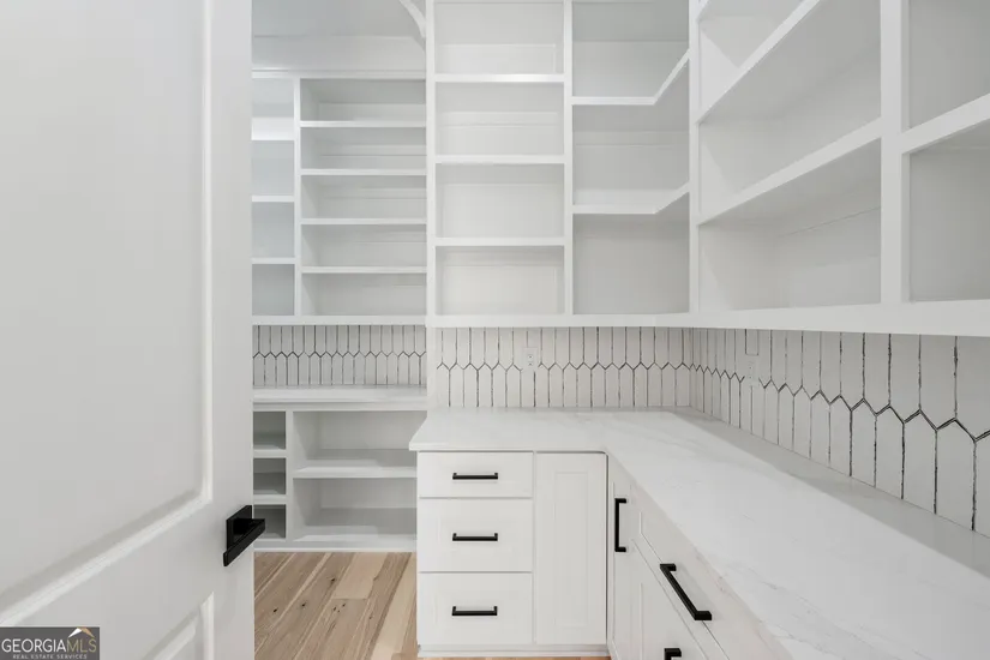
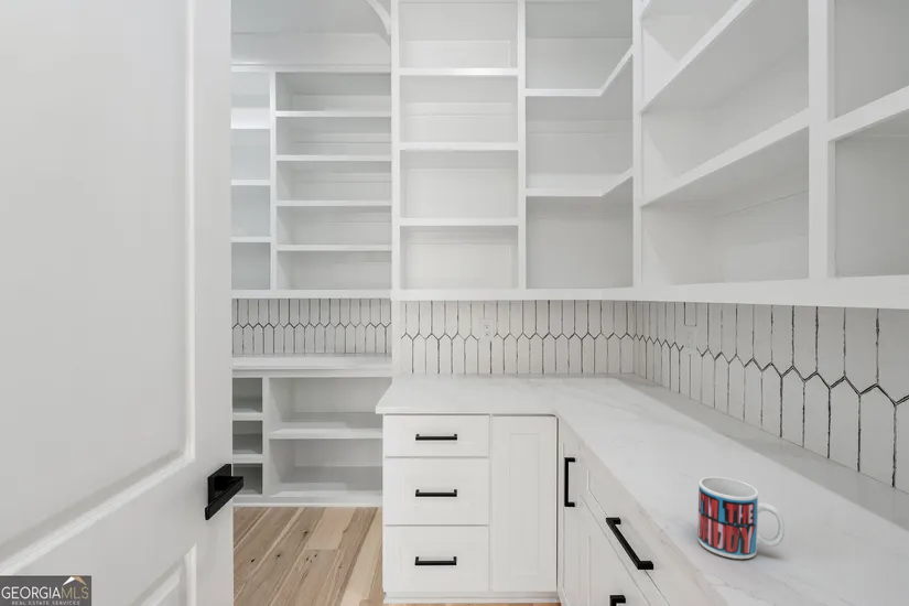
+ mug (737, 516)
